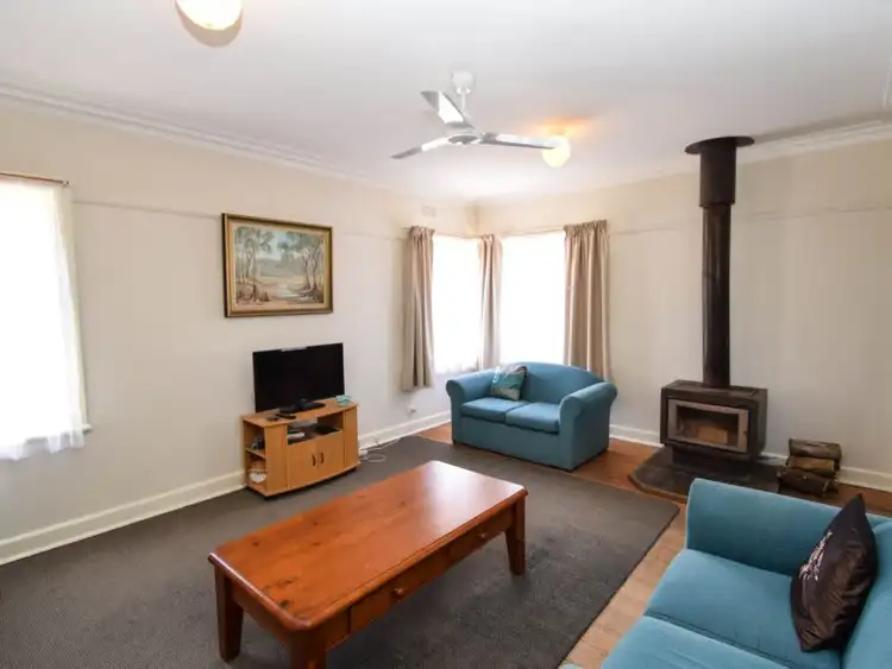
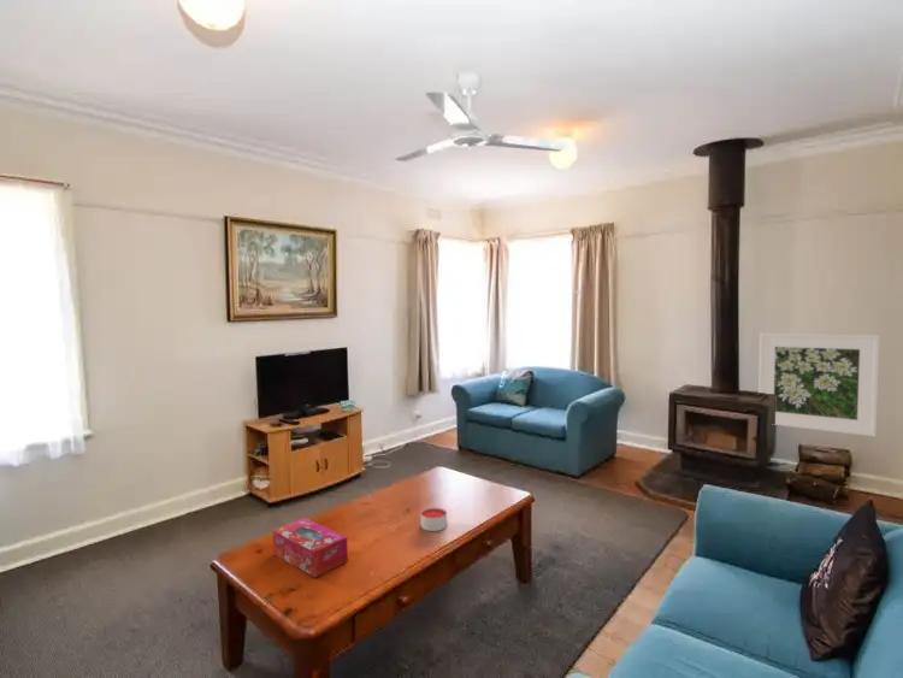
+ candle (433, 518)
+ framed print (814, 382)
+ tissue box (309, 546)
